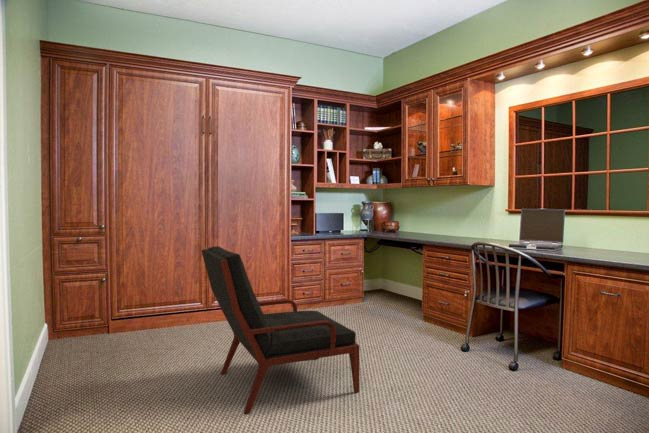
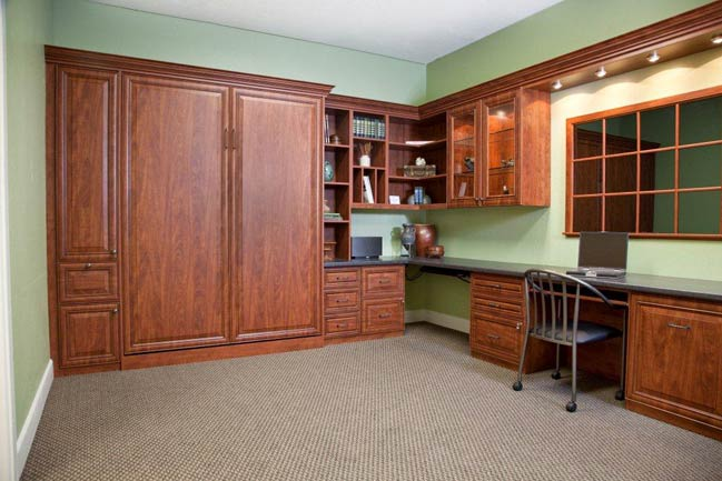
- armchair (277, 315)
